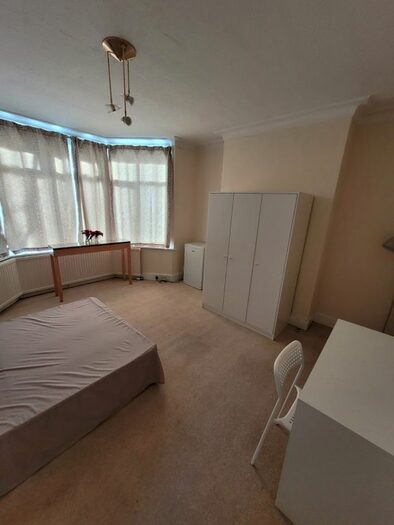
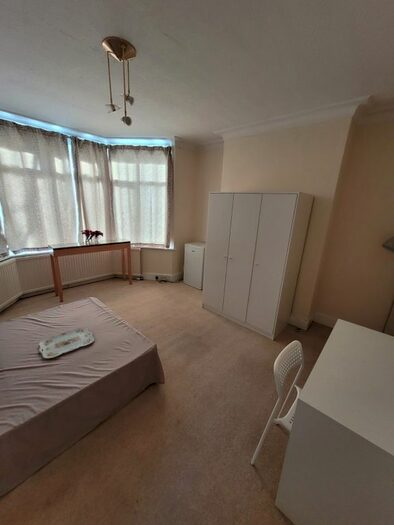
+ serving tray (67, 341)
